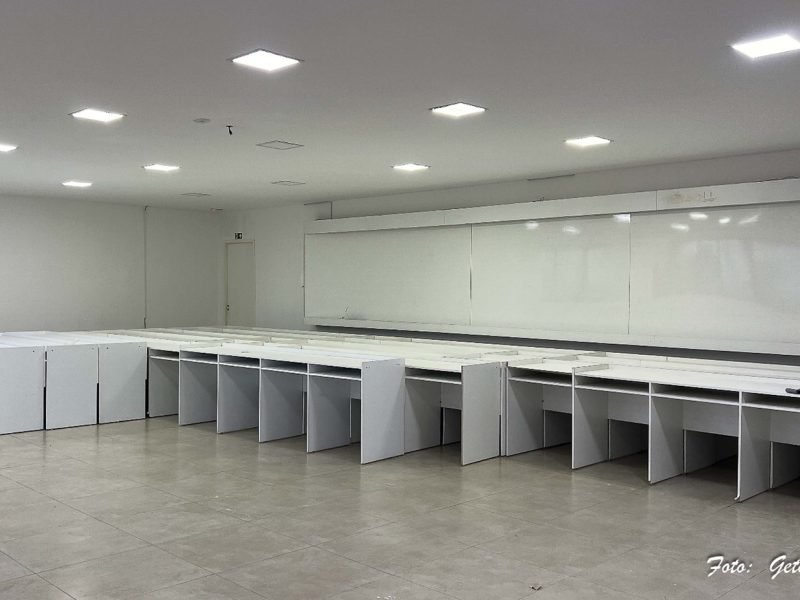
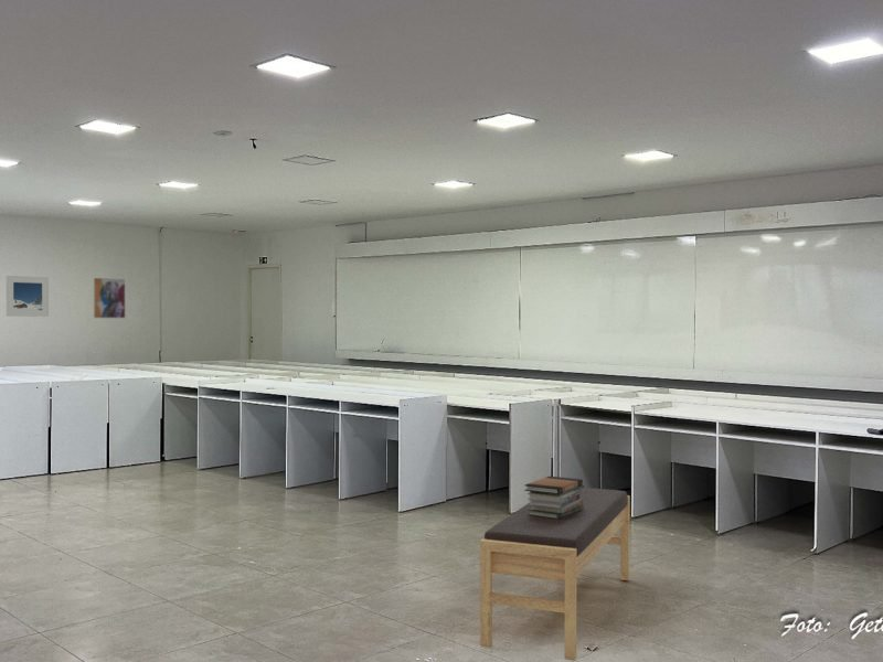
+ book stack (554, 496)
+ bench (563, 558)
+ wall art (109, 298)
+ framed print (28, 296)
